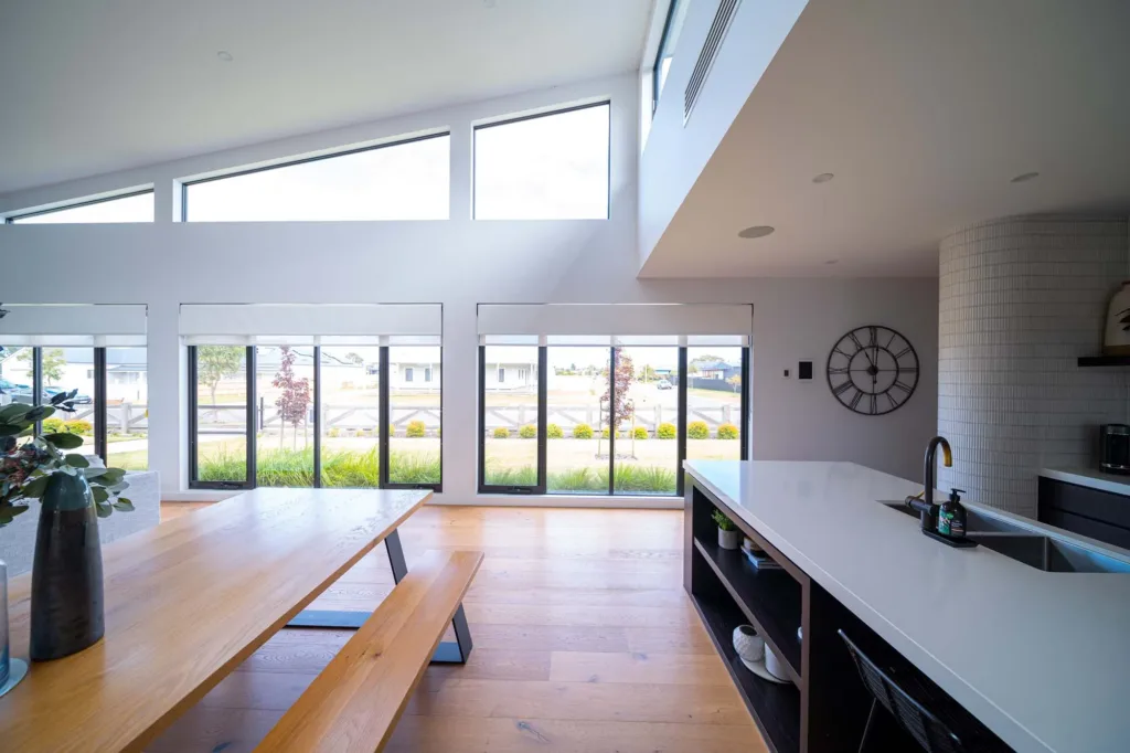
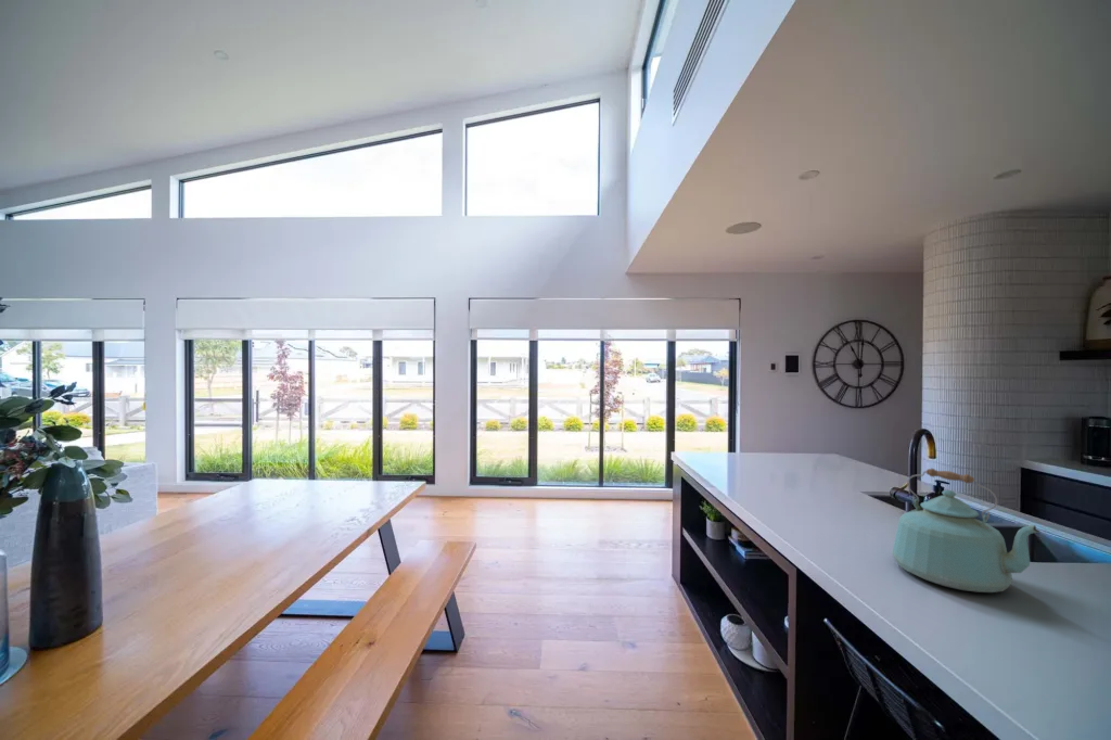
+ kettle (960, 525)
